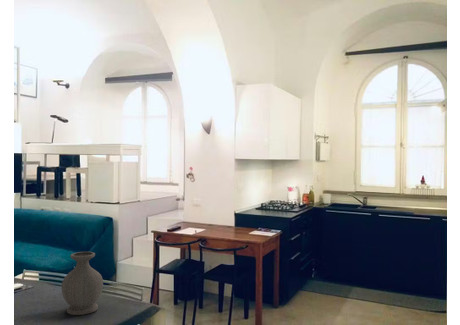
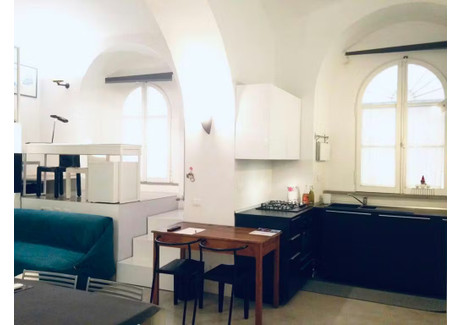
- vase (82, 281)
